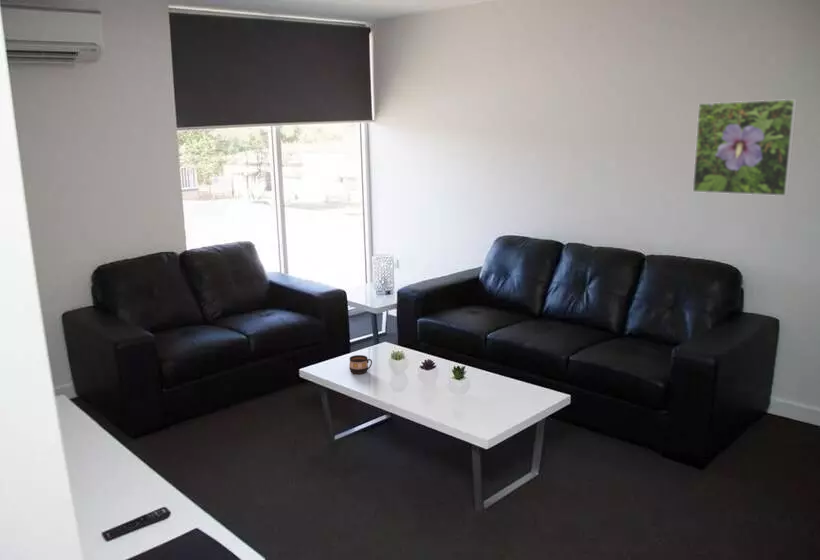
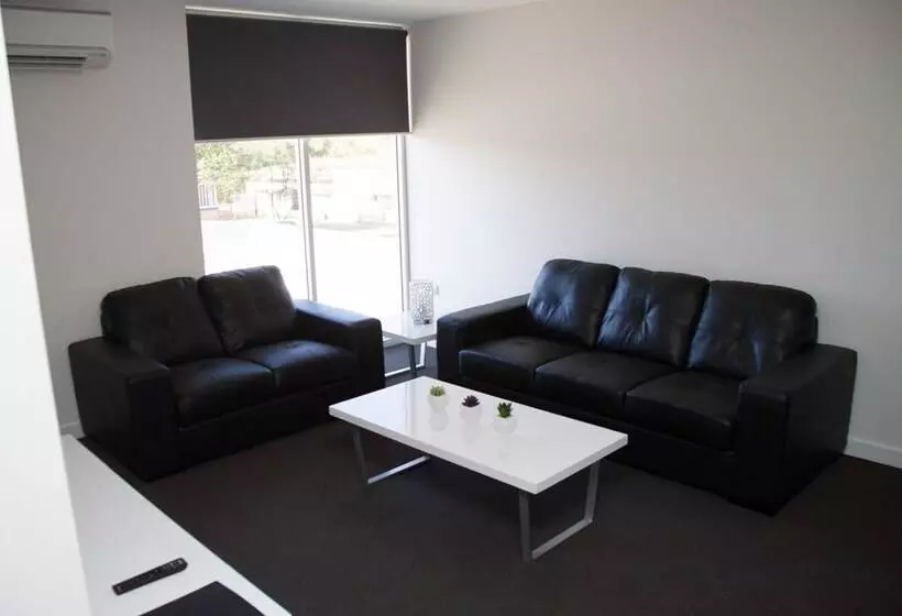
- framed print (741, 148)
- cup (359, 365)
